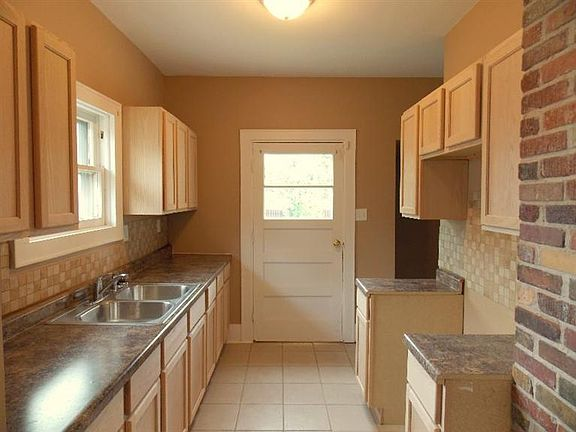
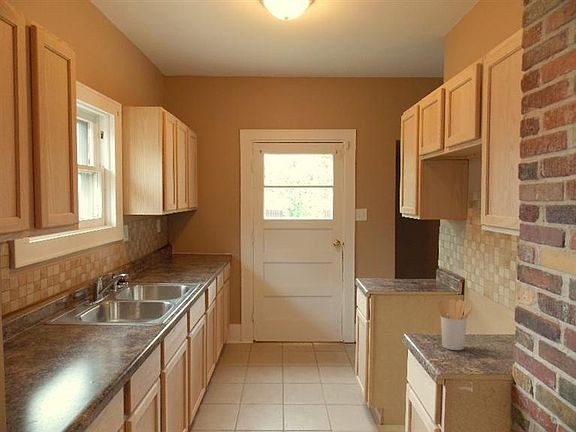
+ utensil holder (454, 322)
